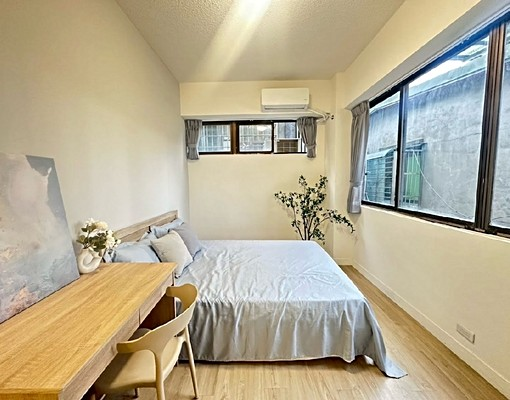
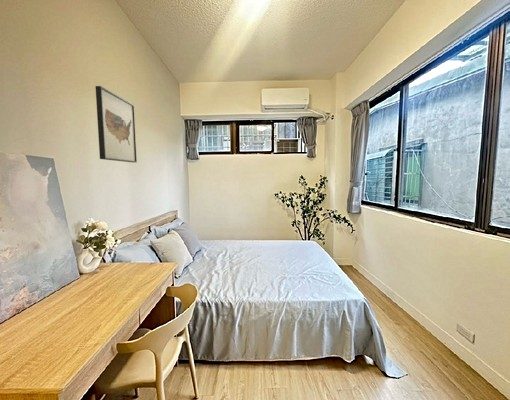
+ wall art (118, 129)
